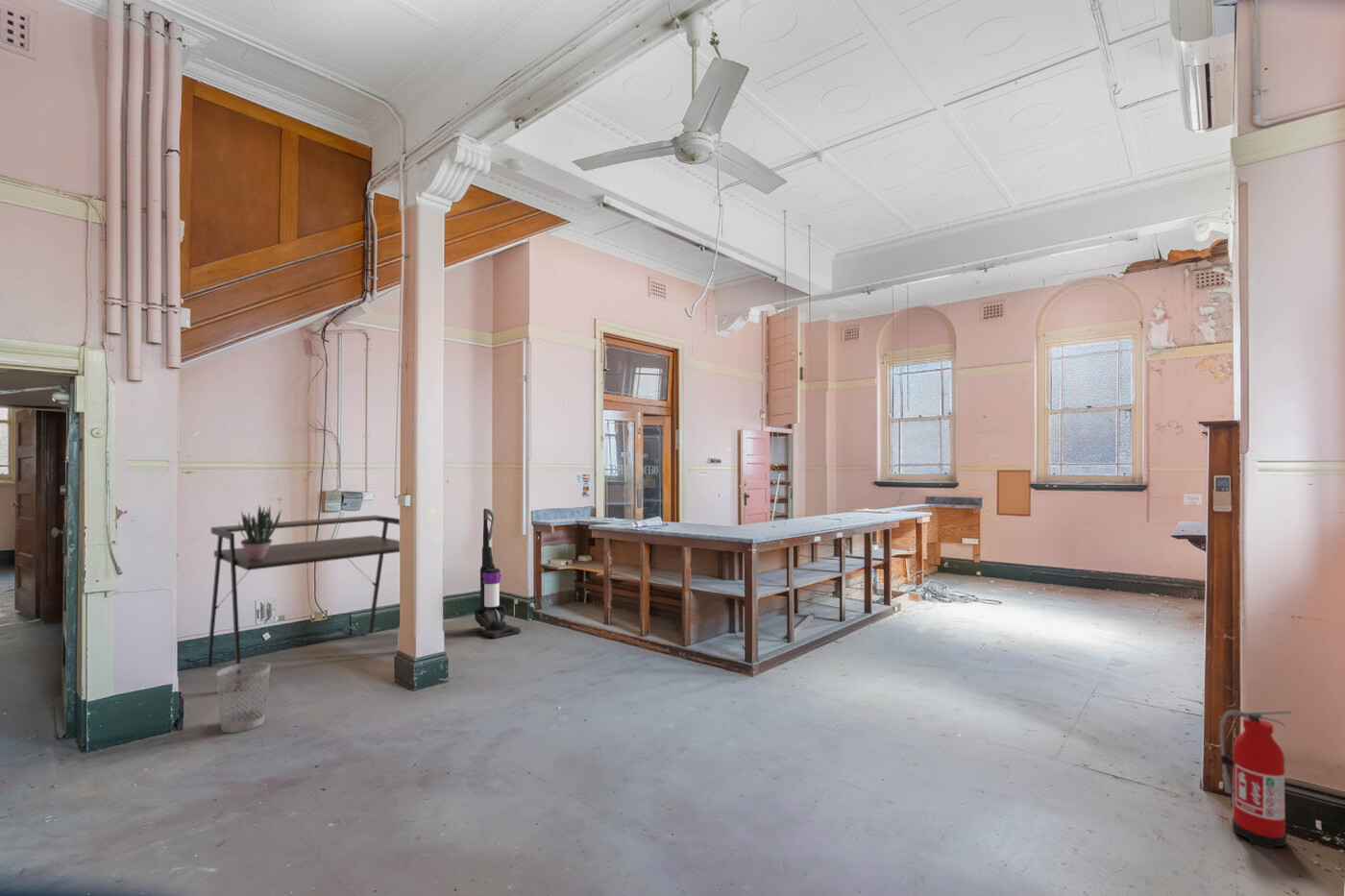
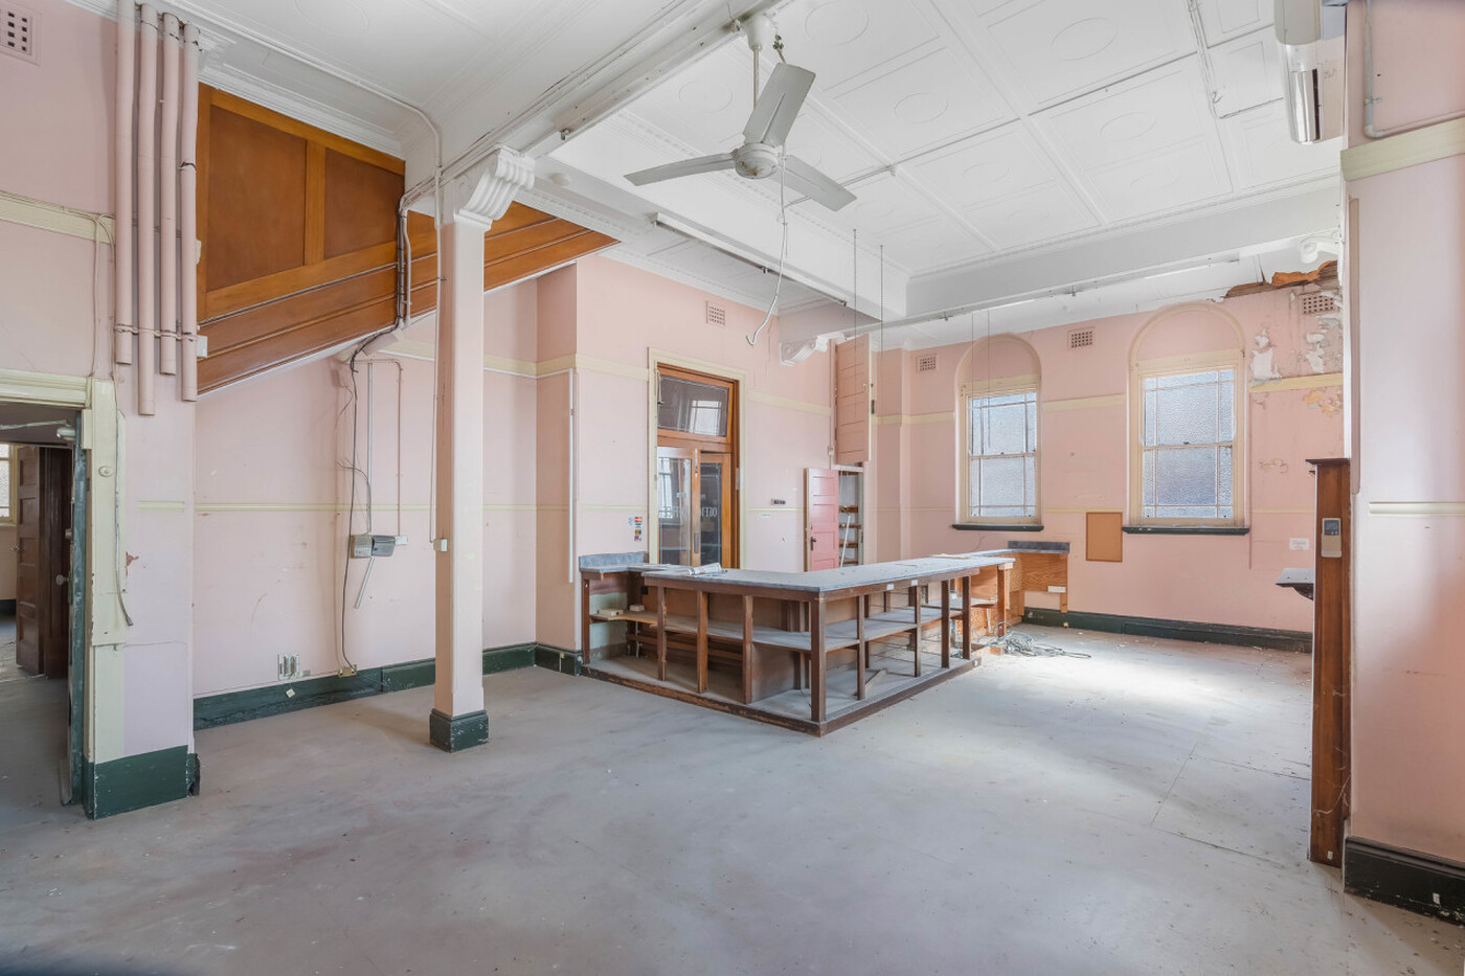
- wastebasket (243, 696)
- fire extinguisher (1255, 769)
- vacuum cleaner (494, 570)
- desk (314, 562)
- potted plant (257, 531)
